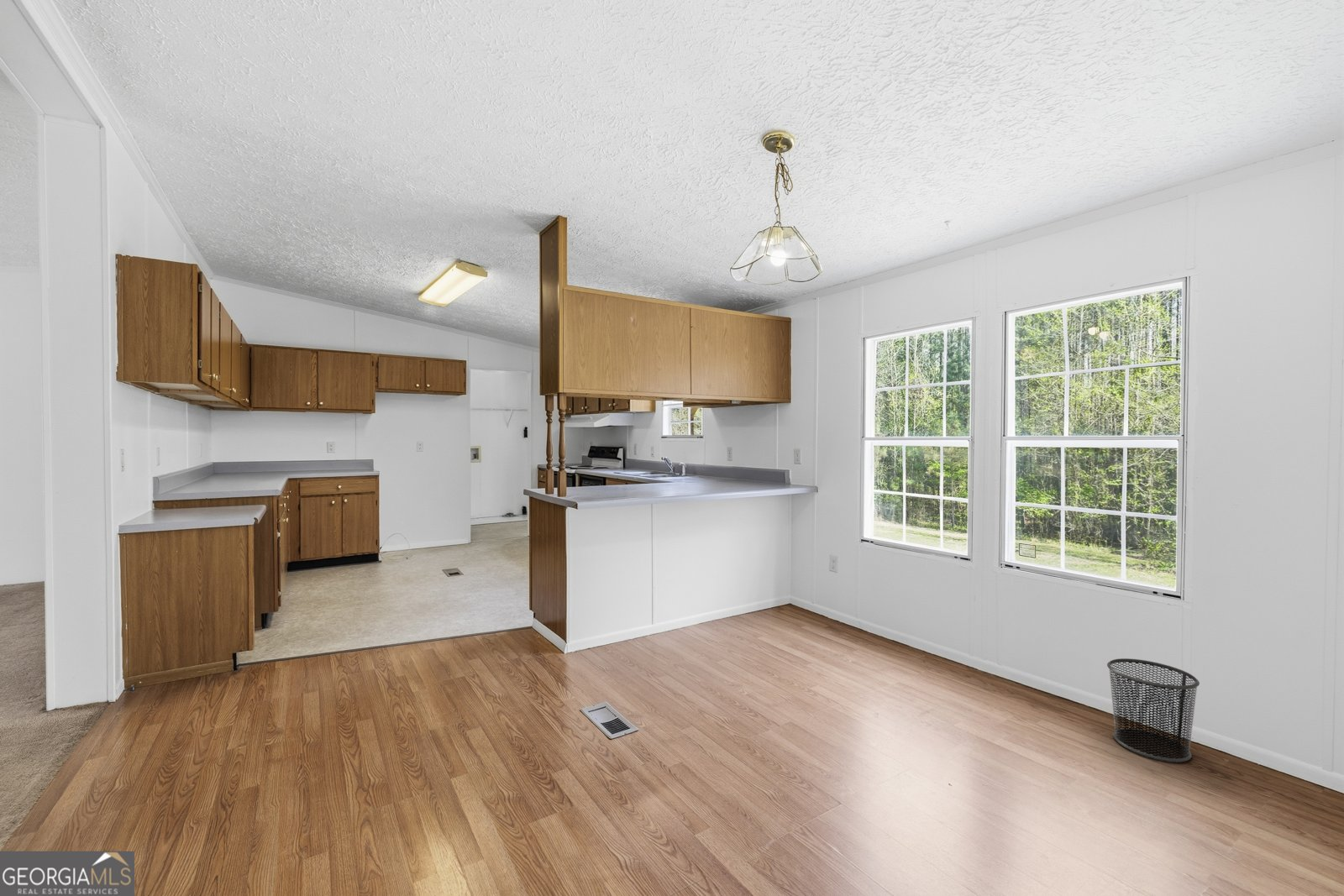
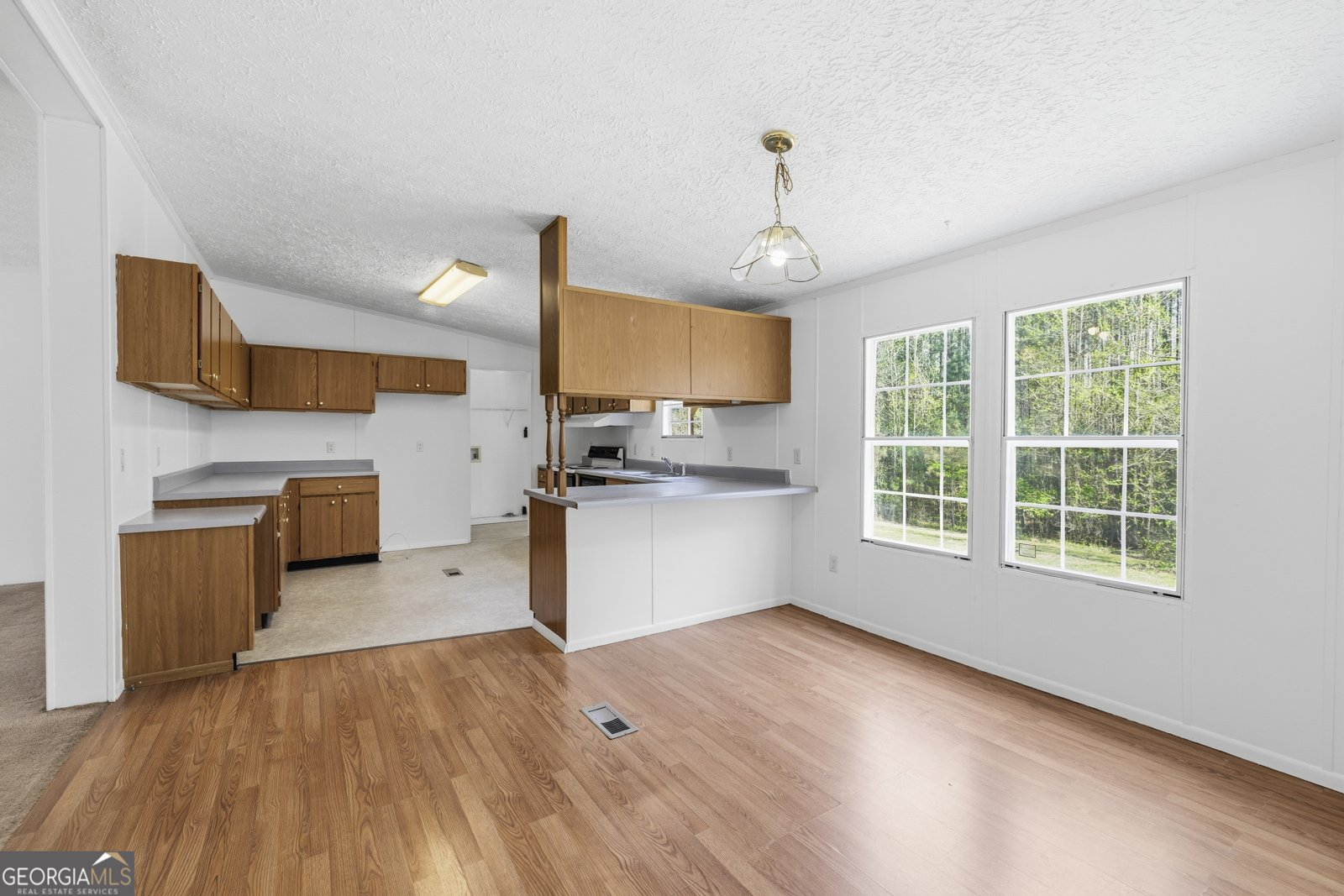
- waste bin (1151, 709)
